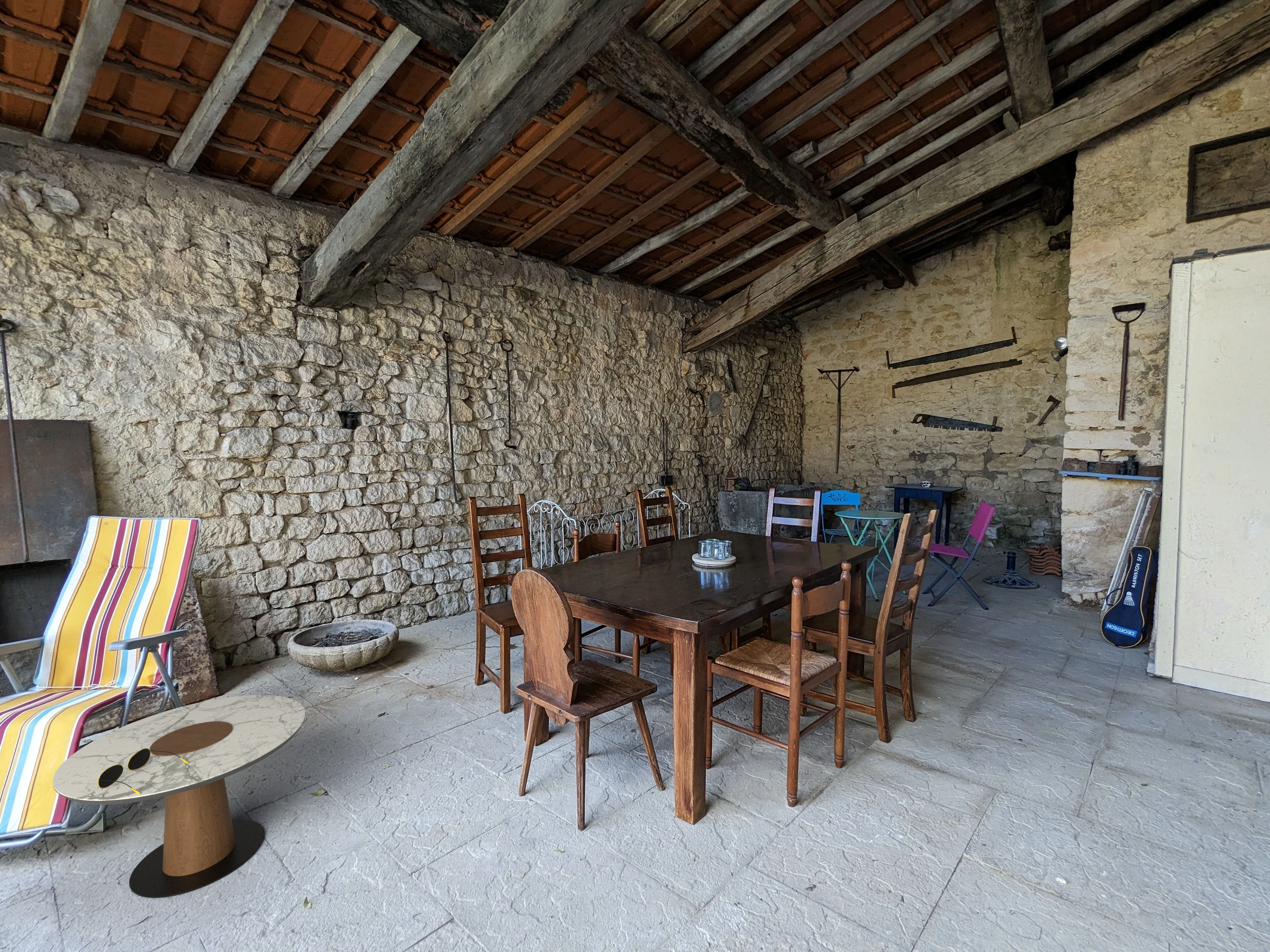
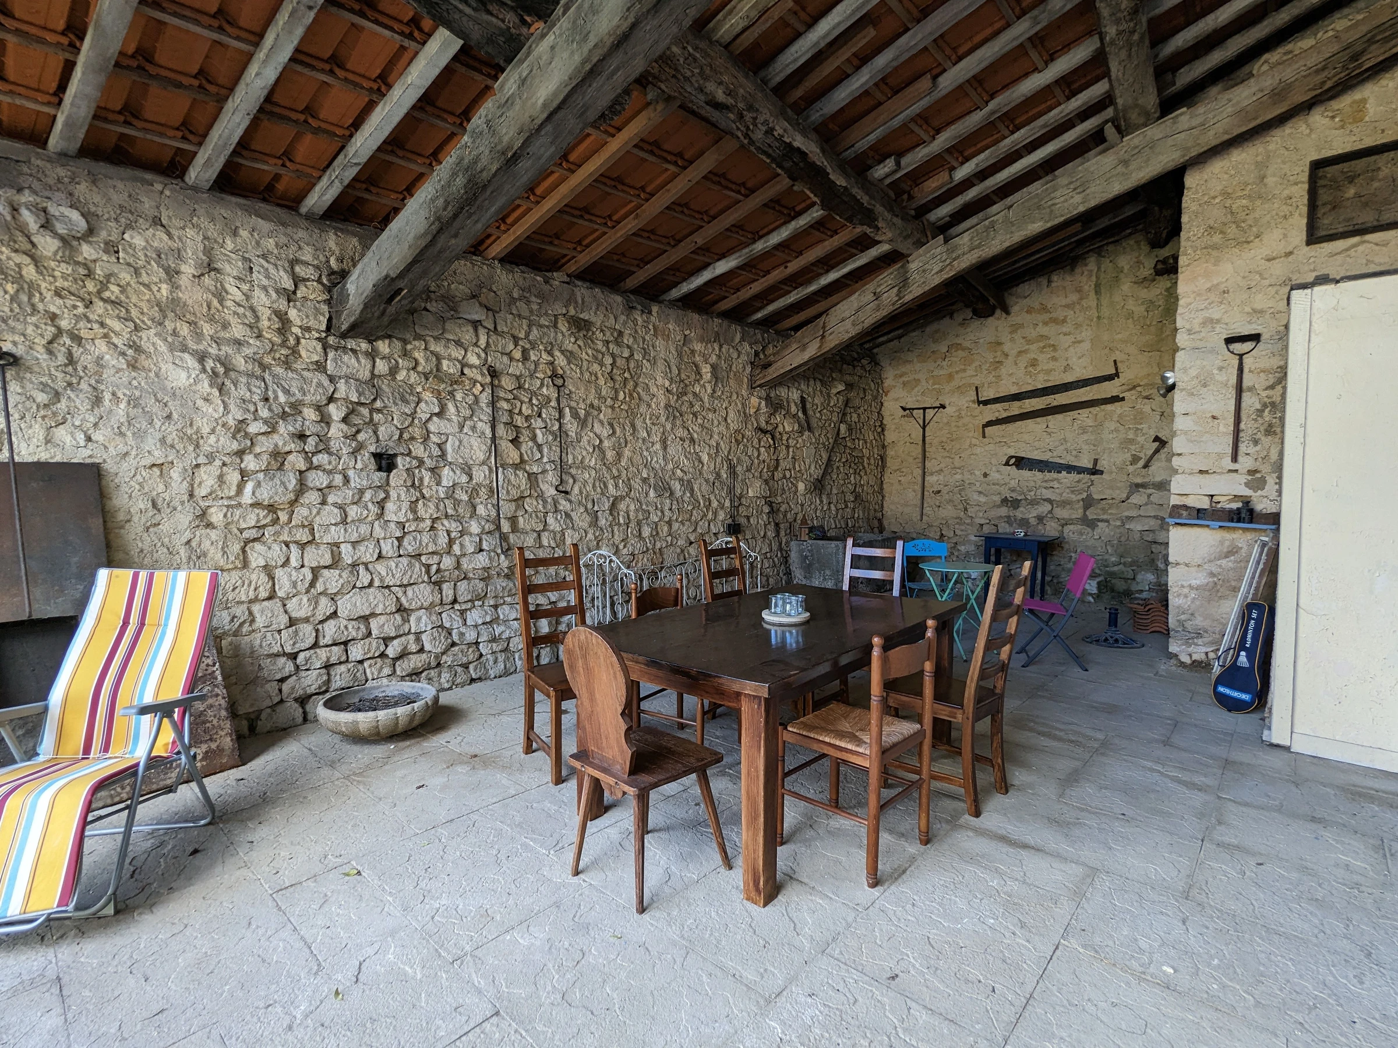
- side table (196, 797)
- sunglasses (143, 766)
- decorative plate (715, 403)
